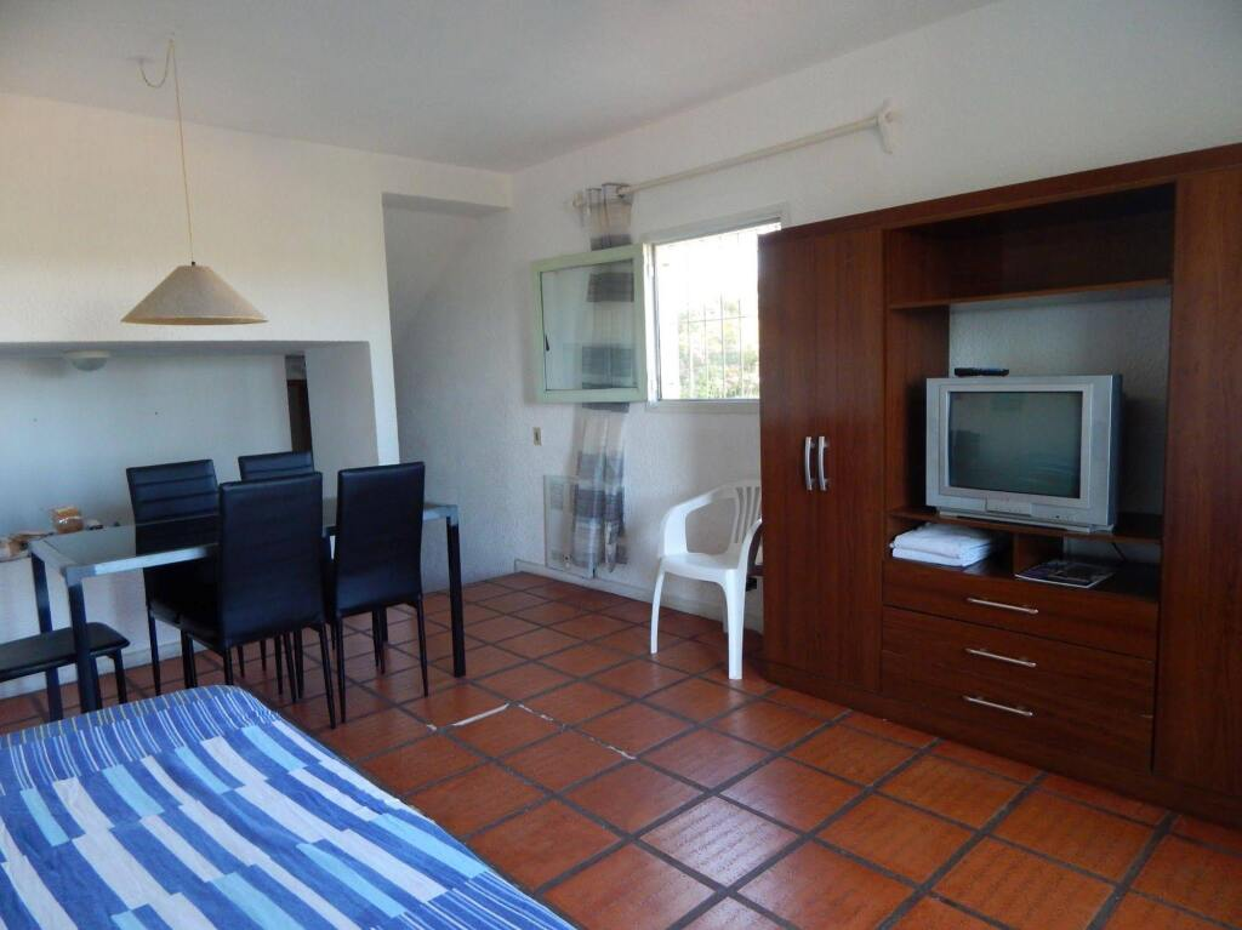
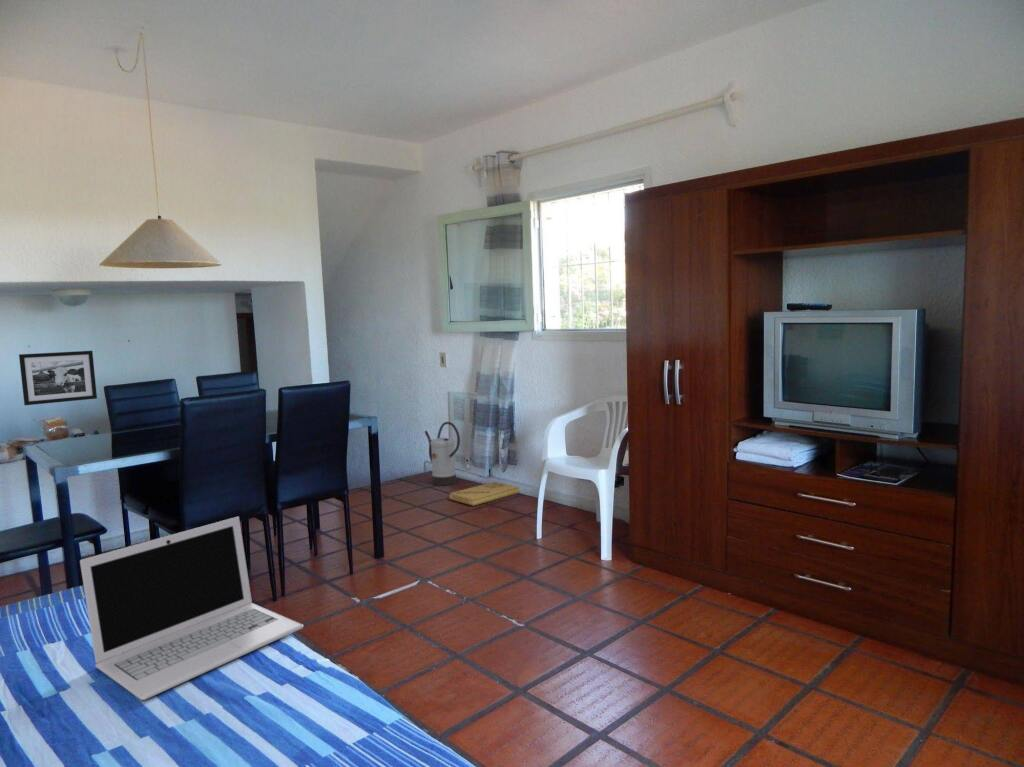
+ watering can (442, 451)
+ picture frame (59, 377)
+ laptop (197, 595)
+ cardboard box (484, 492)
